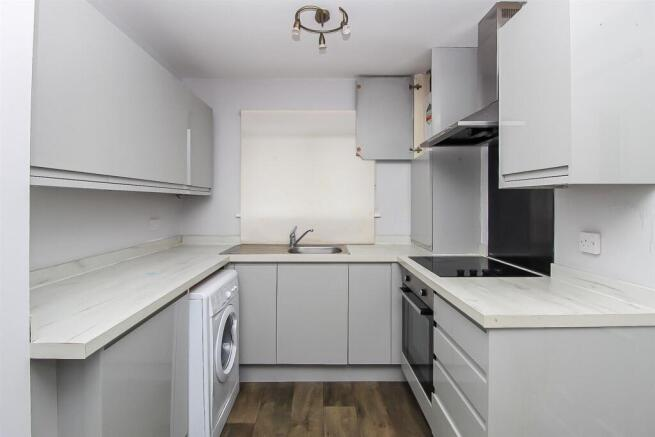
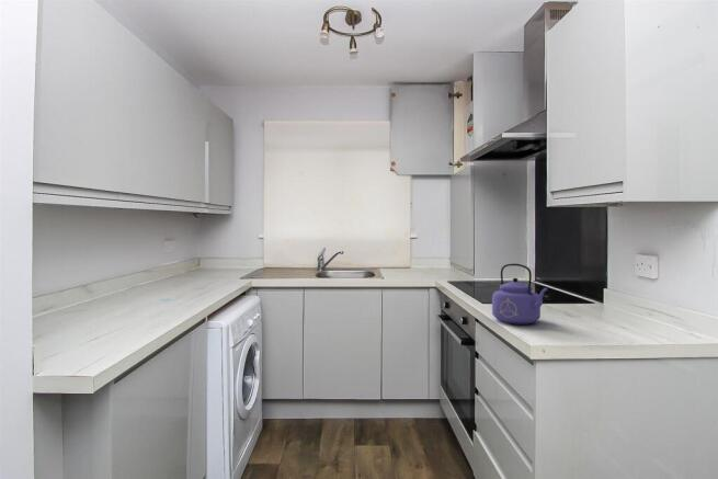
+ kettle (521, 293)
